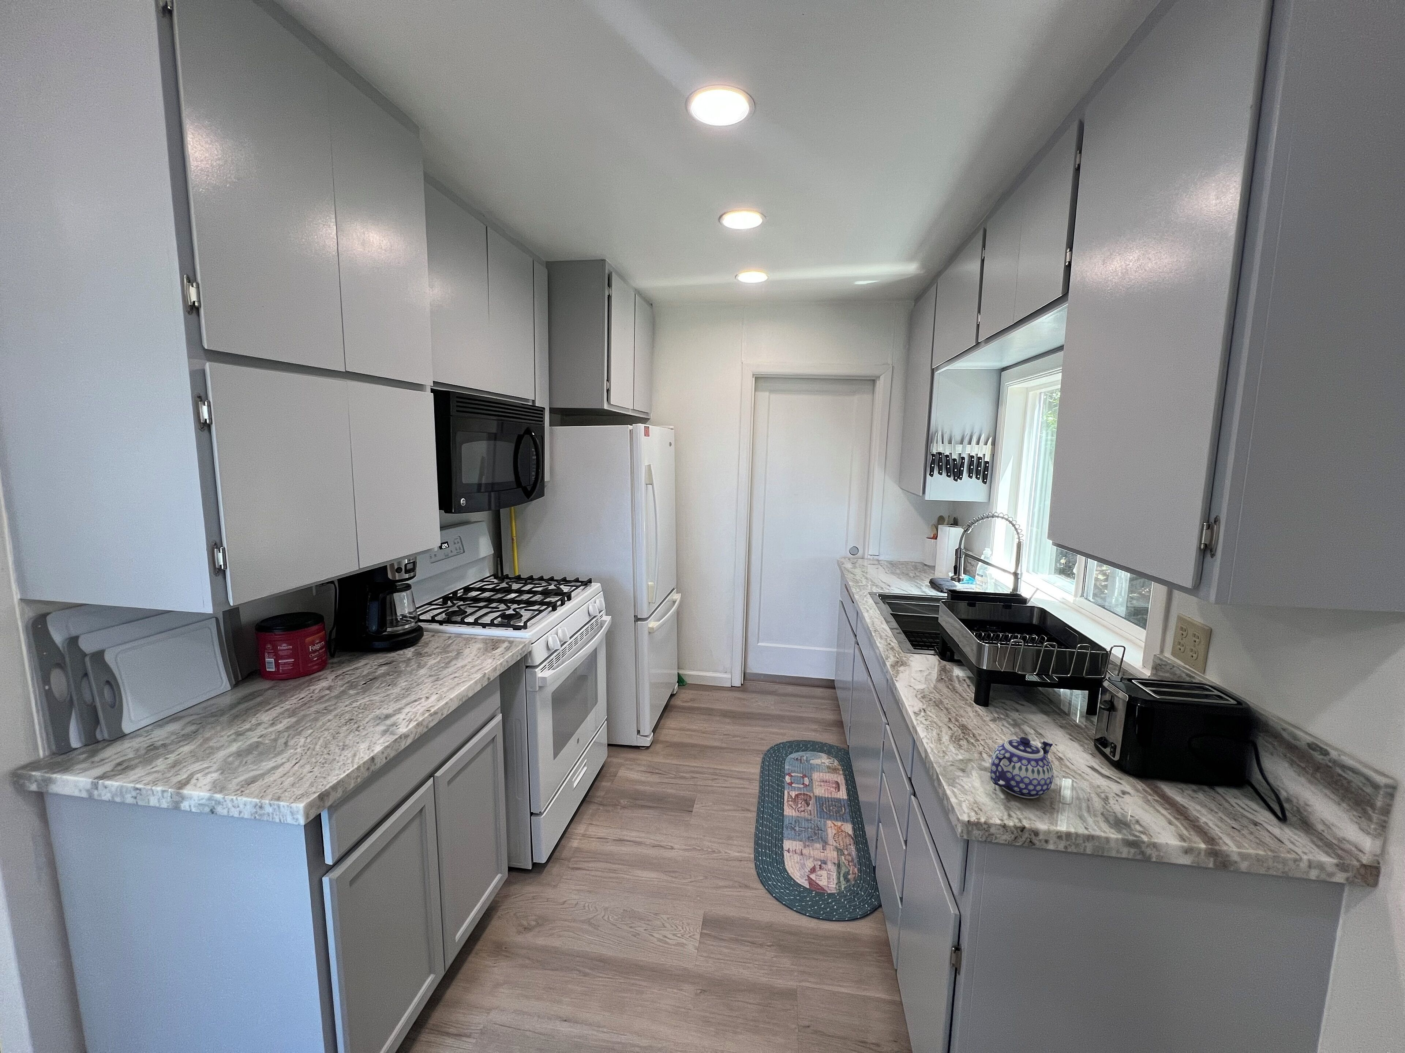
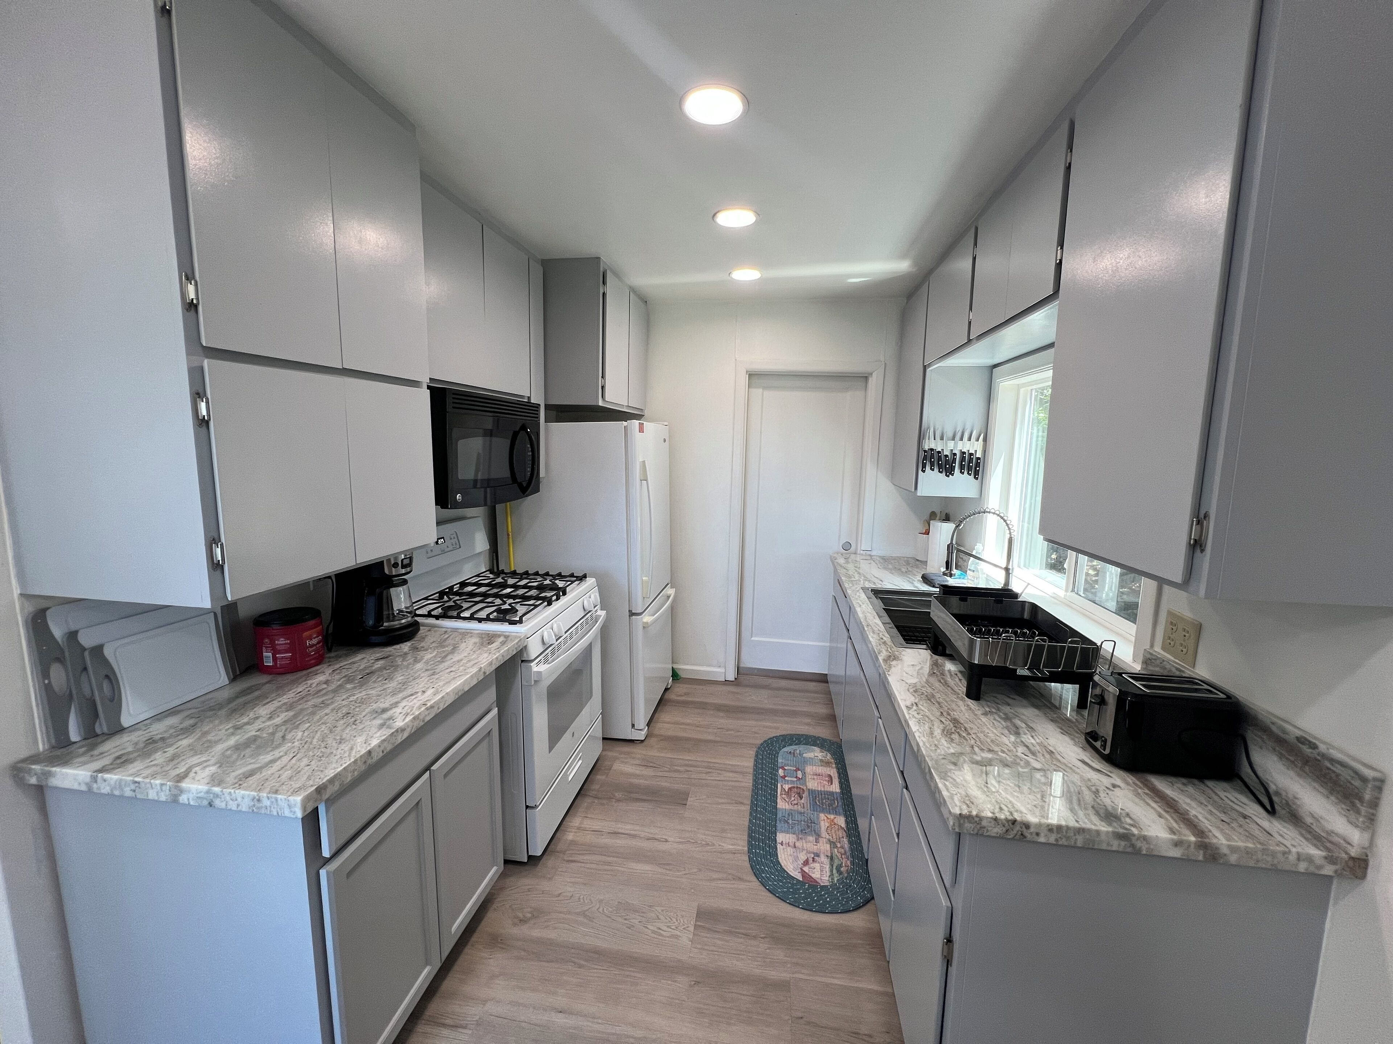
- teapot (1021, 763)
